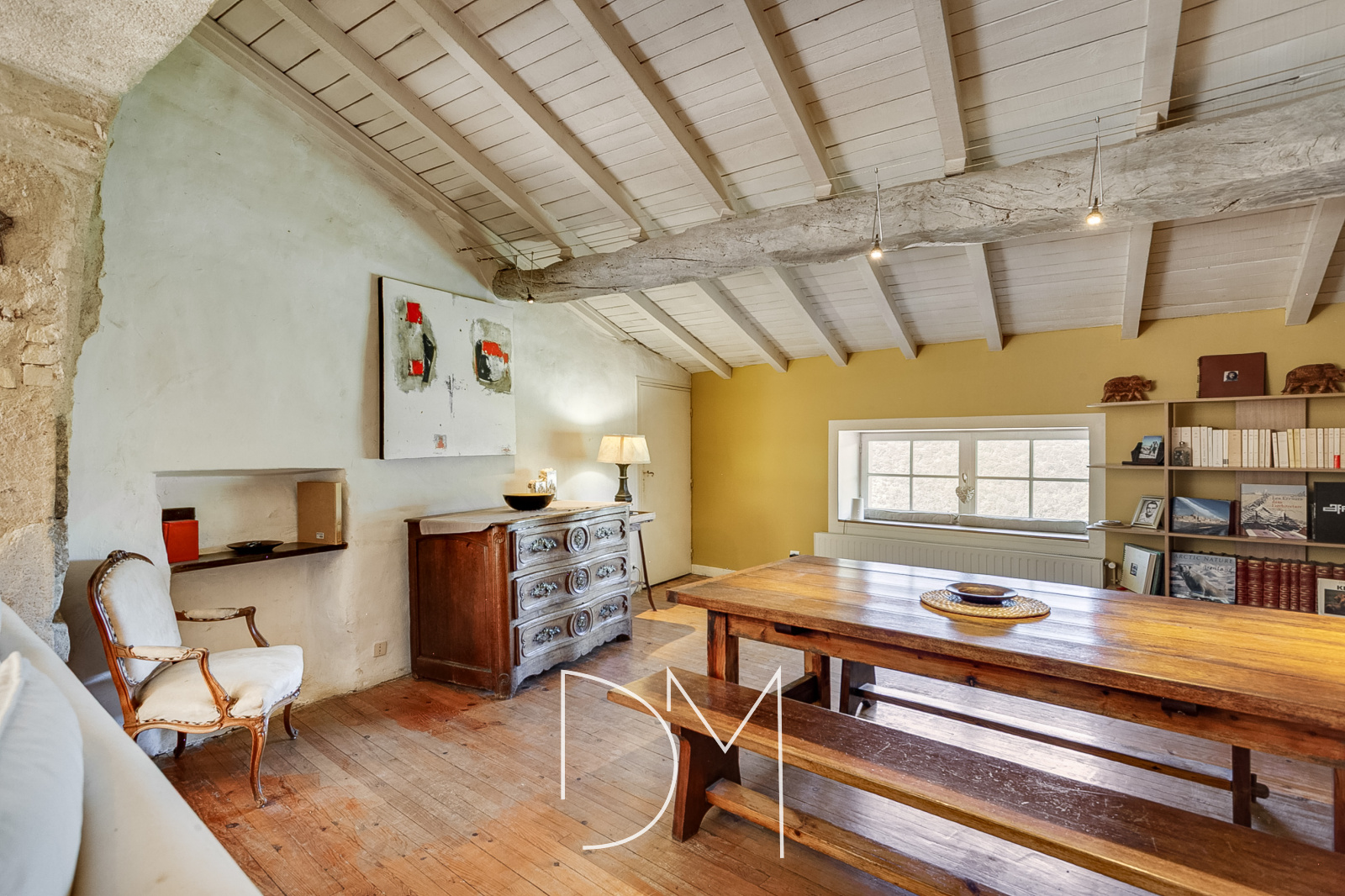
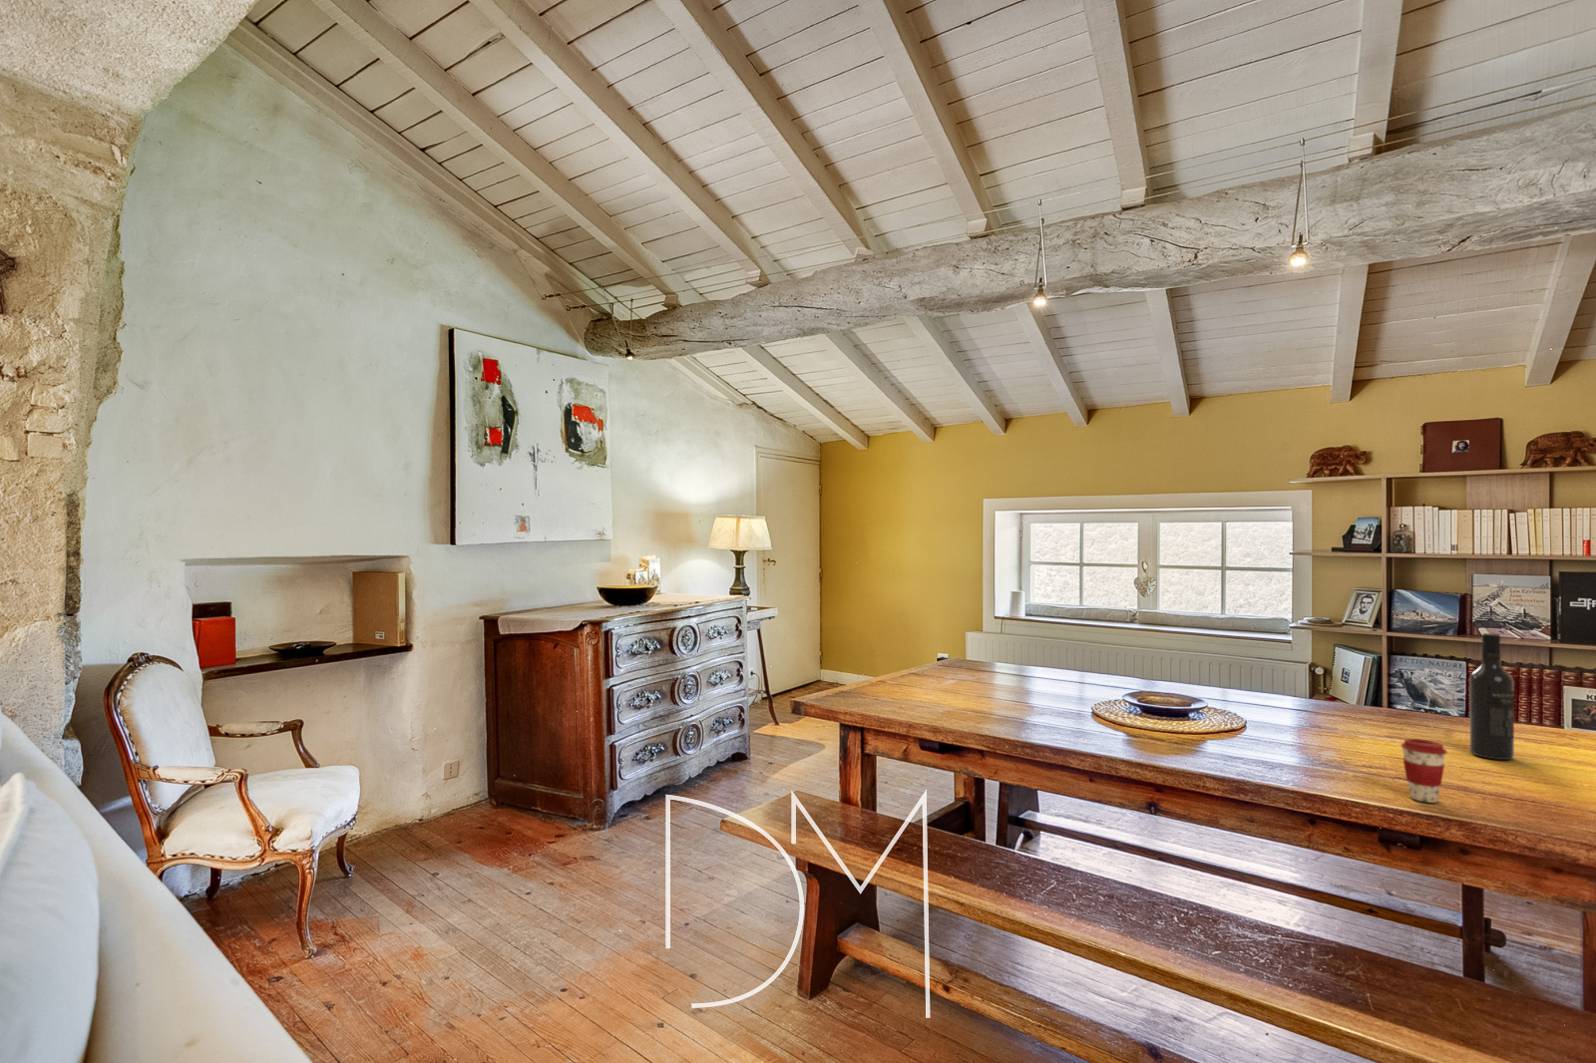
+ wine bottle (1492, 695)
+ coffee cup (1424, 770)
